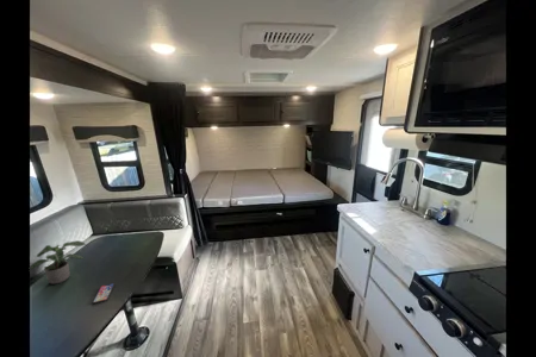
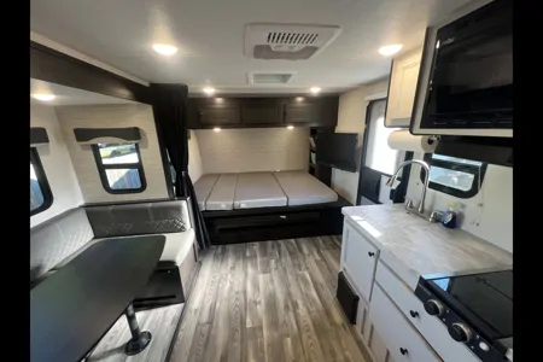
- smartphone (104, 293)
- potted plant (58, 262)
